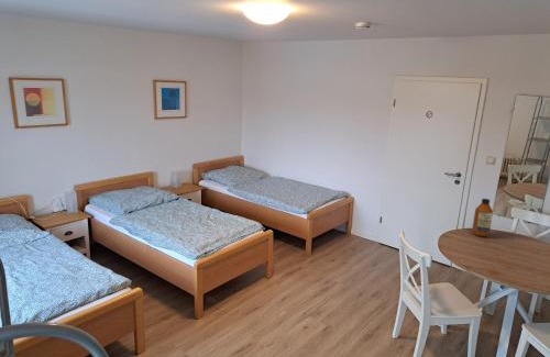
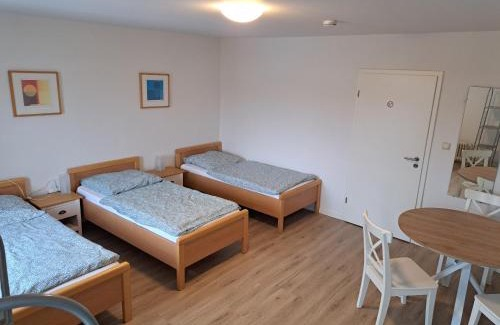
- bottle (483, 216)
